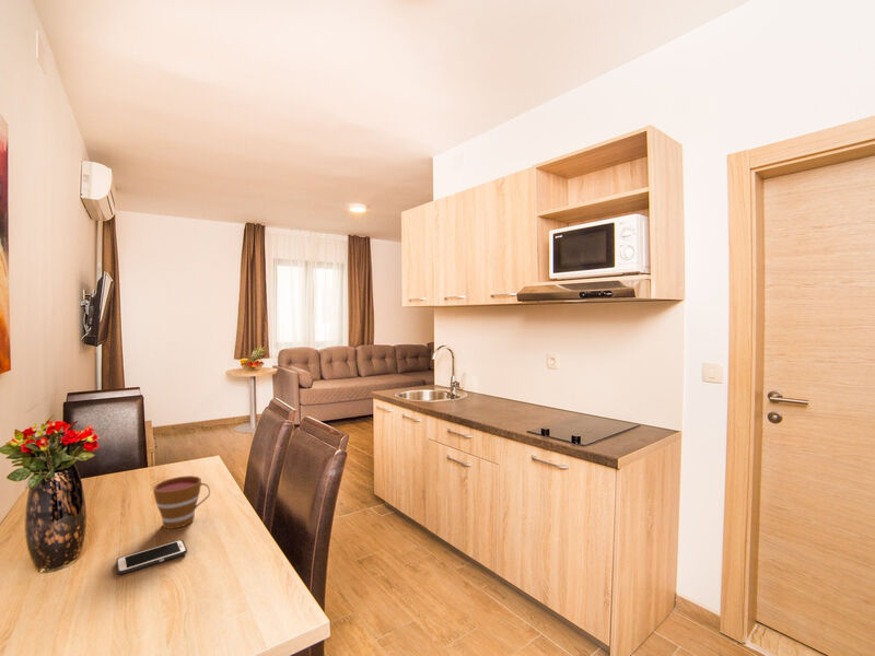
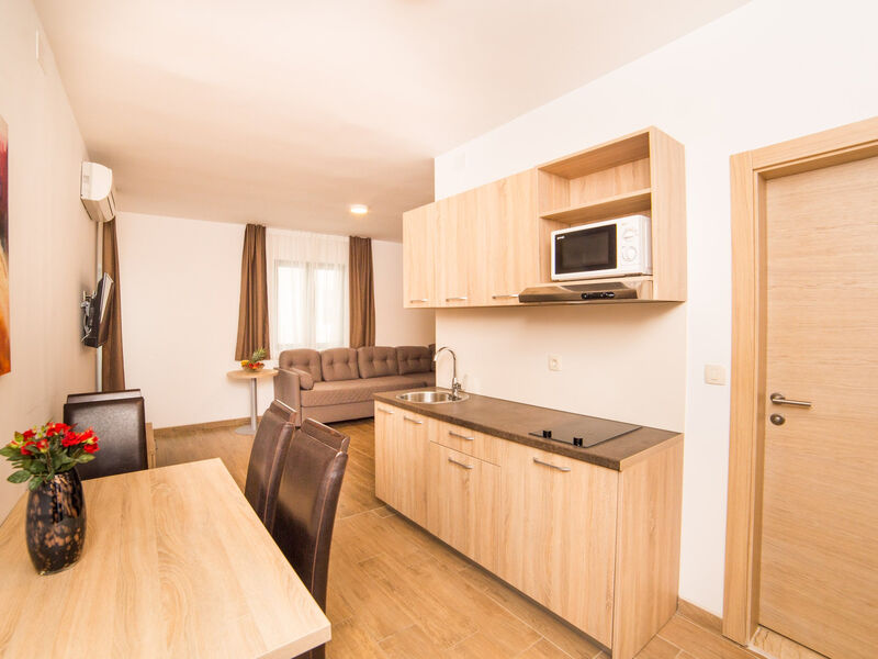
- cell phone (152, 555)
- cup (183, 502)
